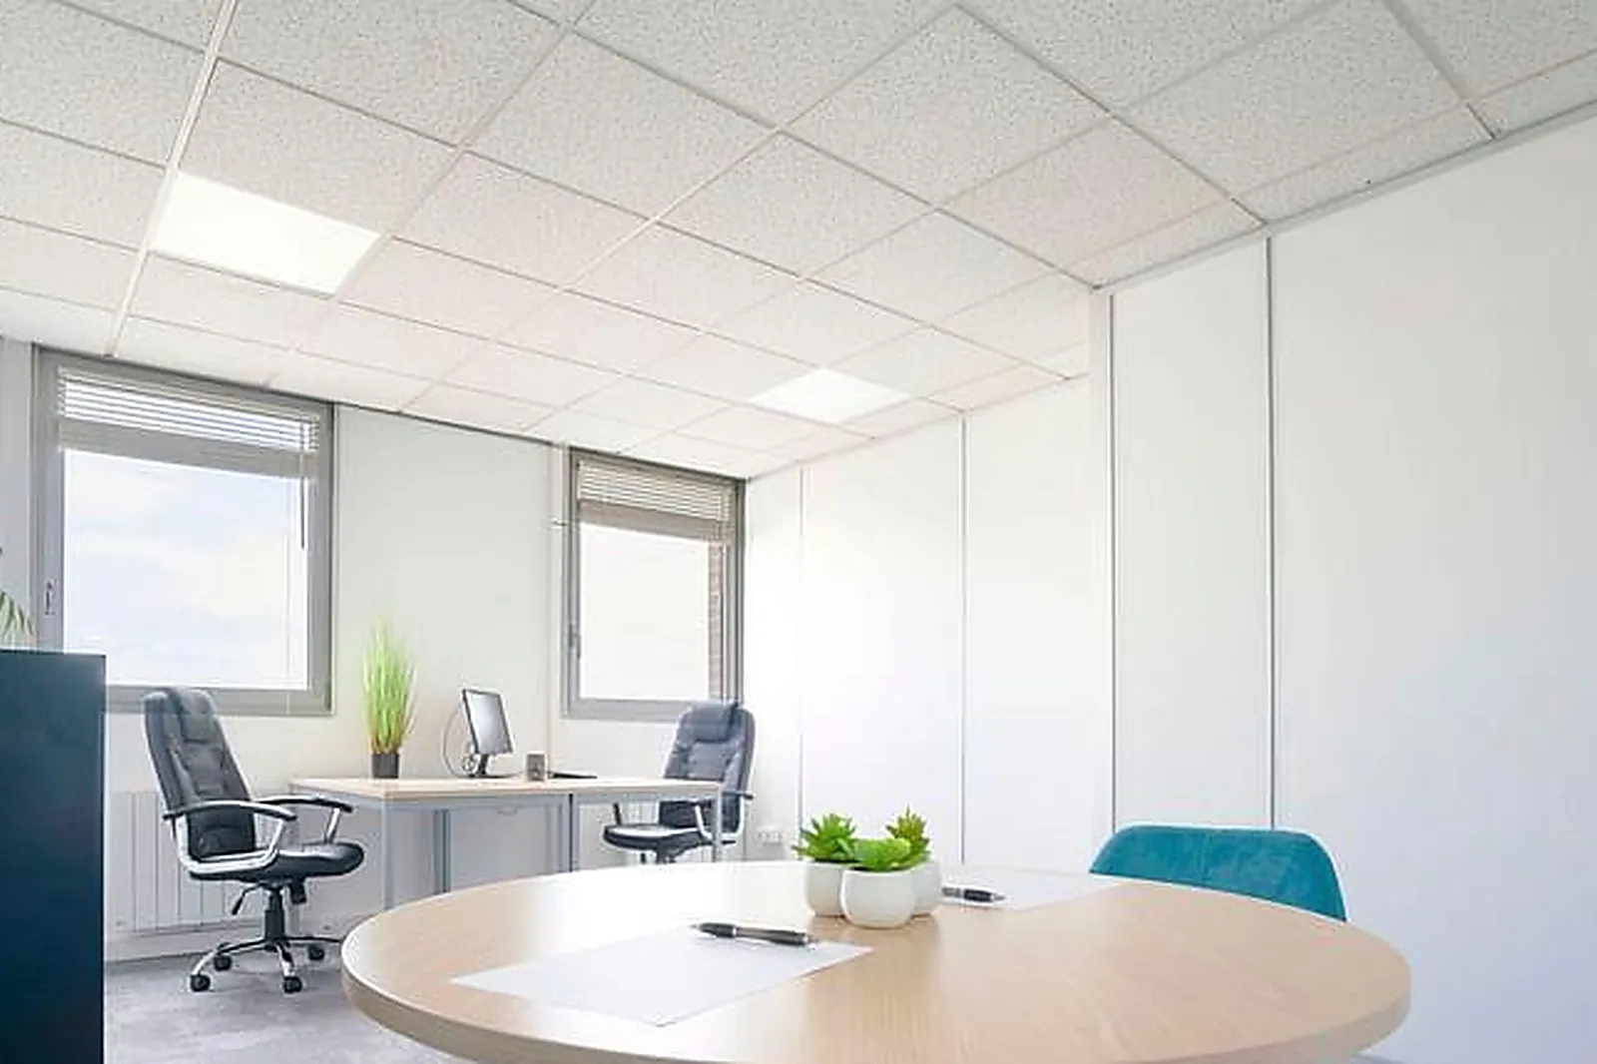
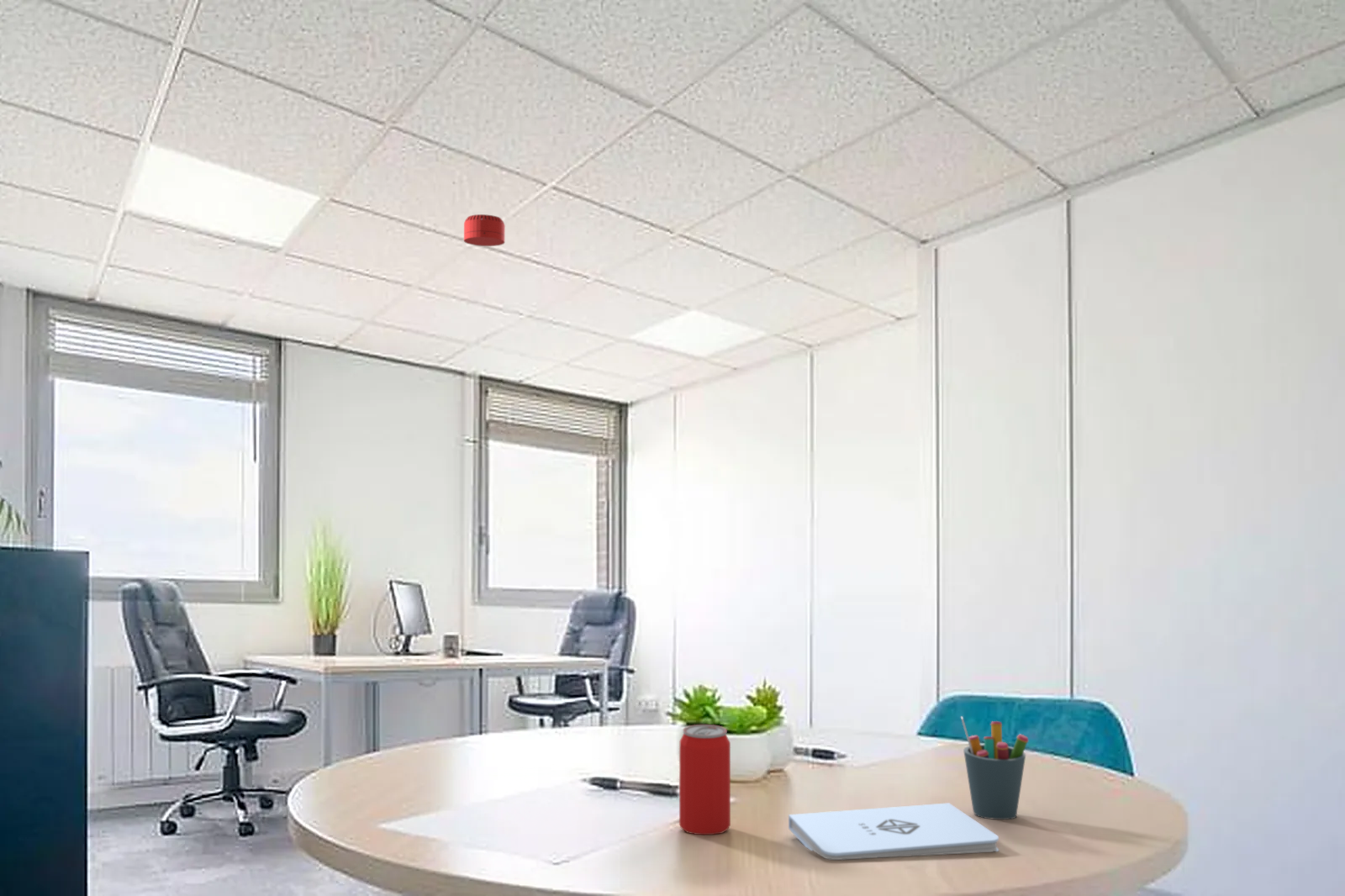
+ notepad (892, 834)
+ pen holder (994, 766)
+ smoke detector (484, 229)
+ beverage can (704, 778)
